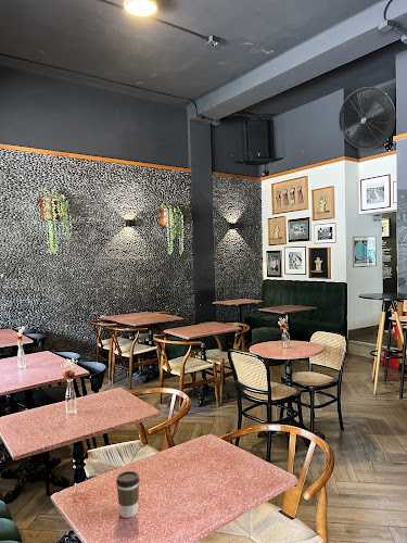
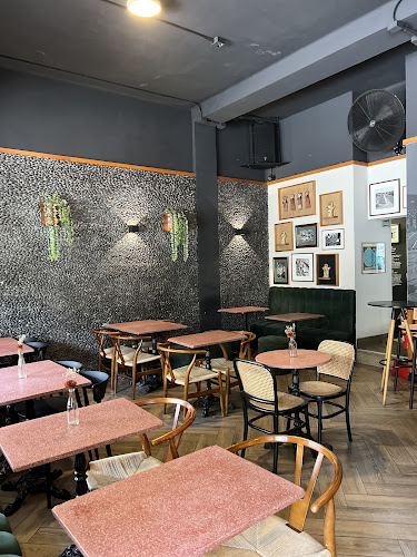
- coffee cup (128, 494)
